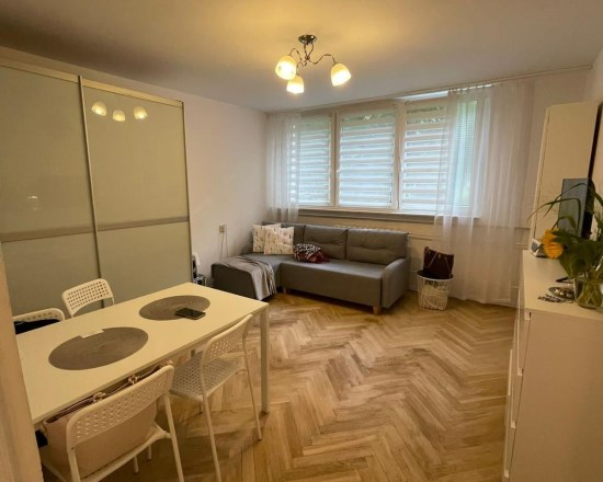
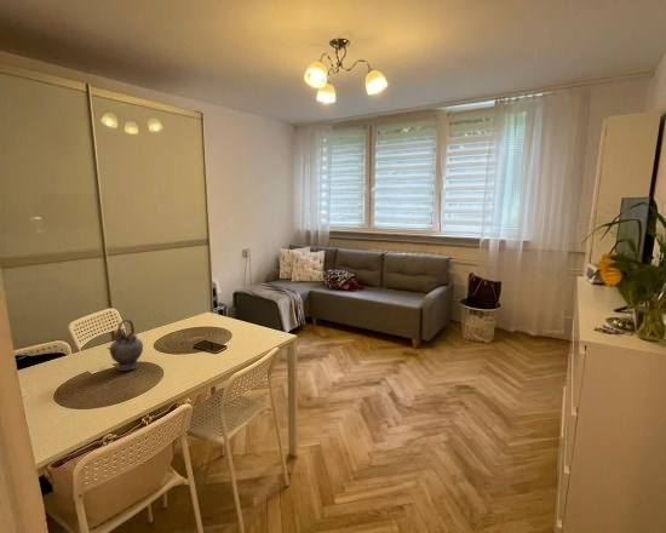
+ teapot (122, 344)
